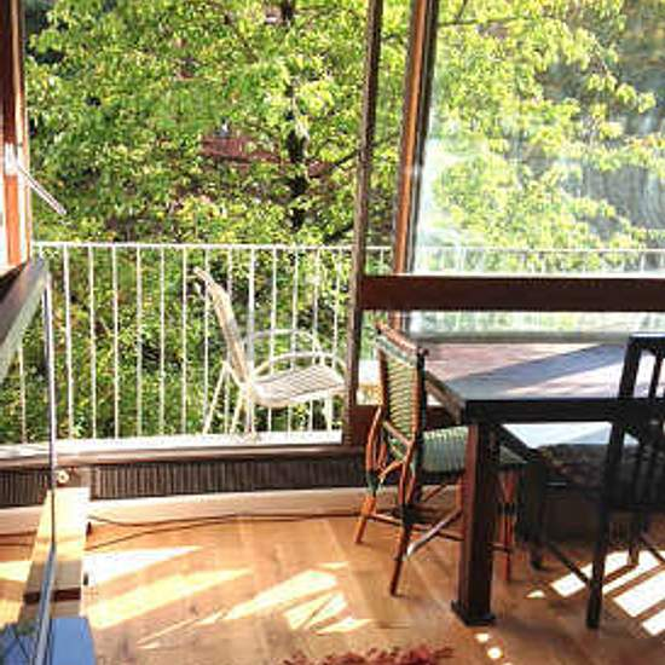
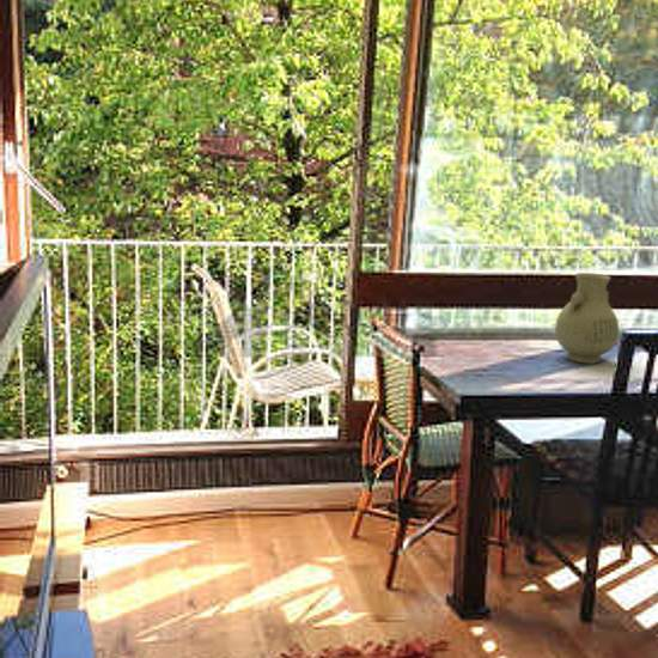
+ vase (587, 317)
